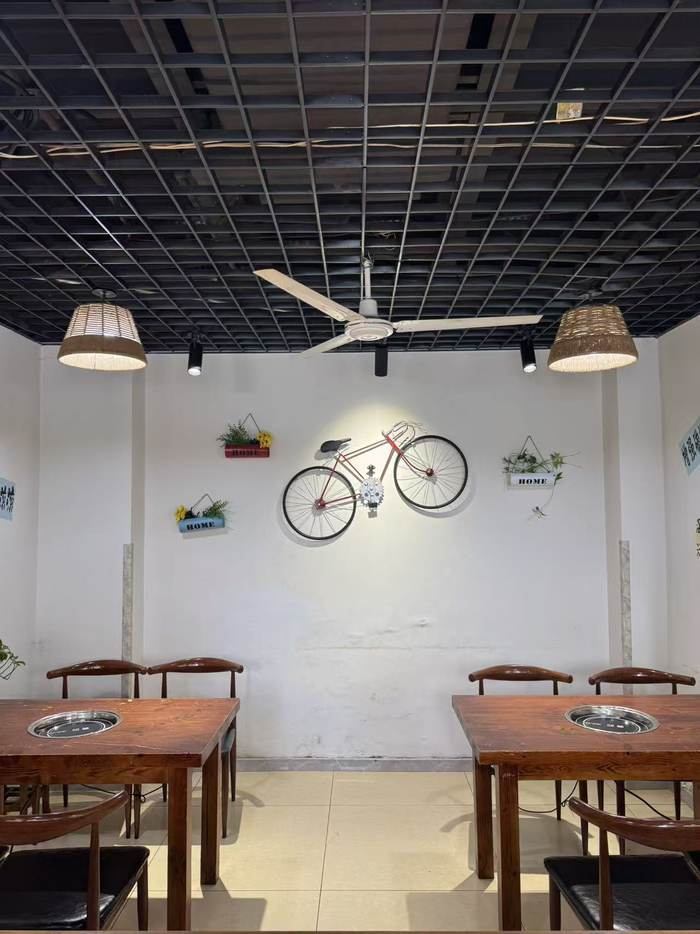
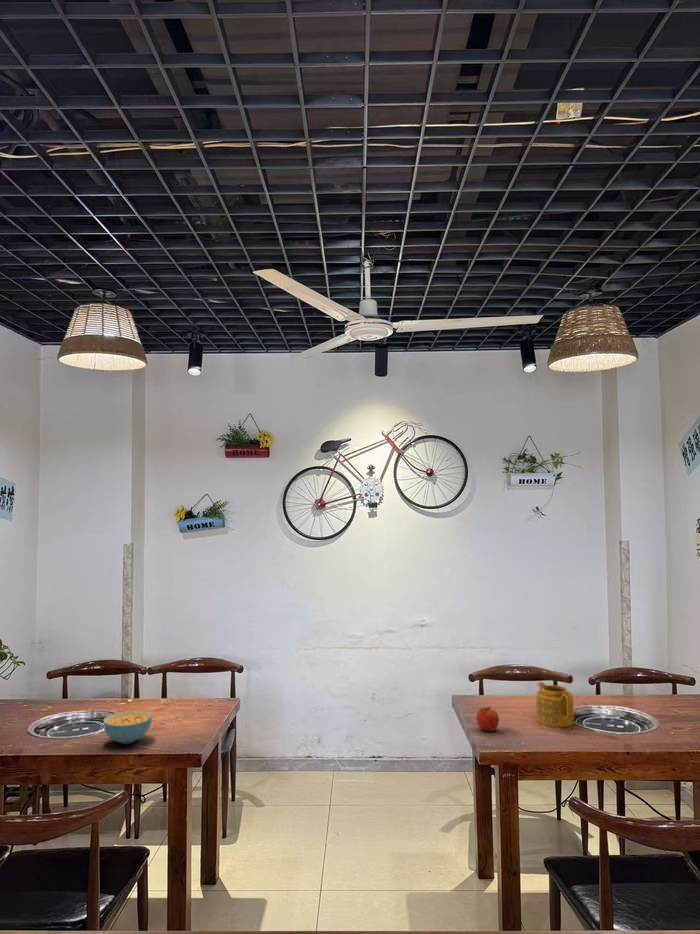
+ teapot (554, 704)
+ cereal bowl (127, 729)
+ apple (487, 717)
